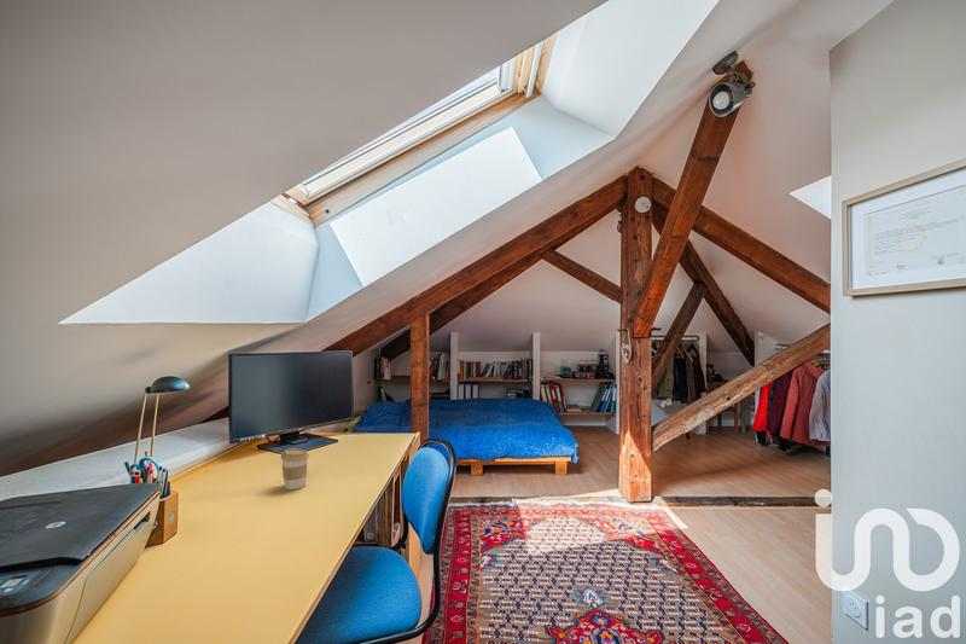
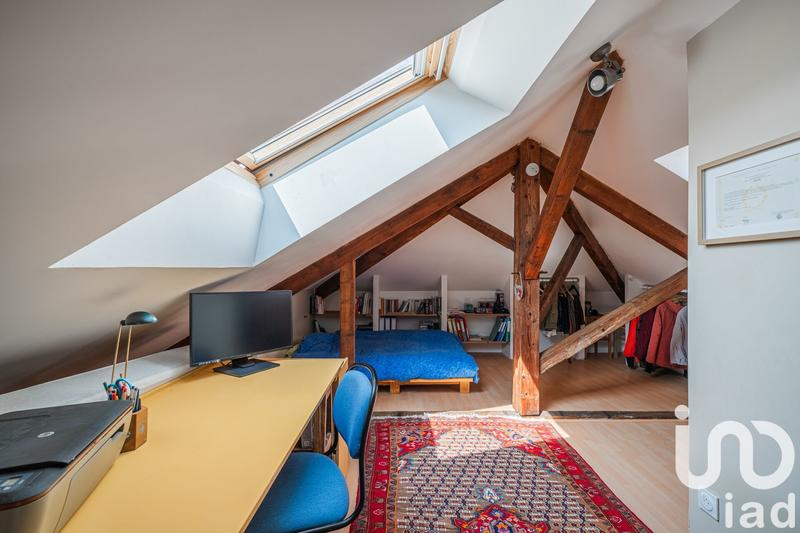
- coffee cup (295, 468)
